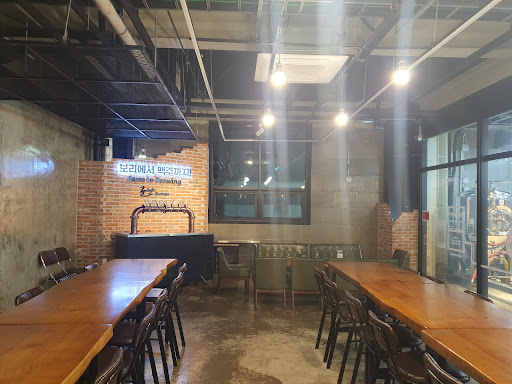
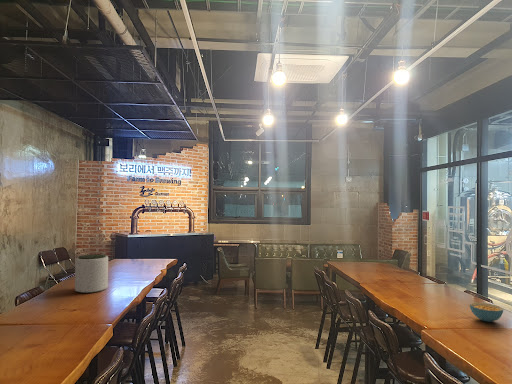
+ cereal bowl (486, 313)
+ plant pot (91, 273)
